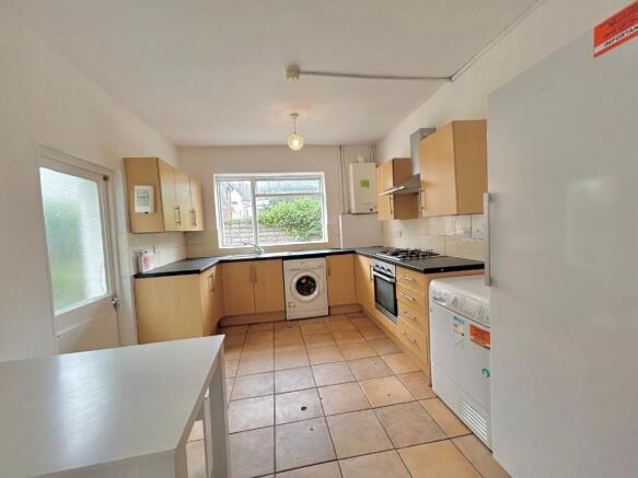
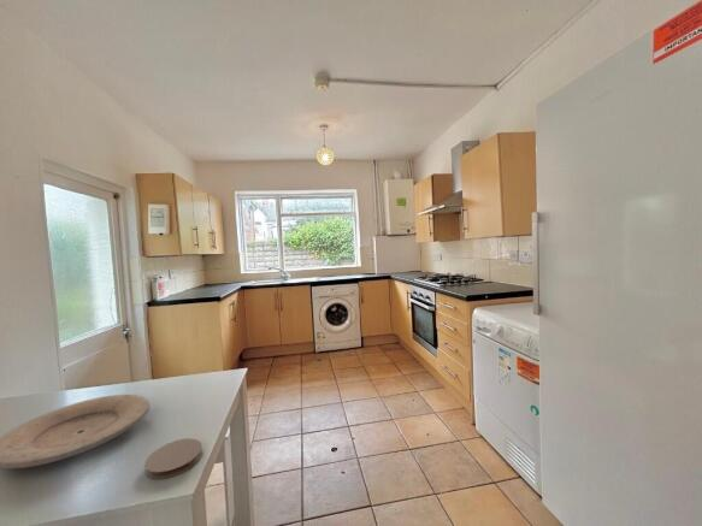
+ plate (78, 429)
+ coaster (175, 456)
